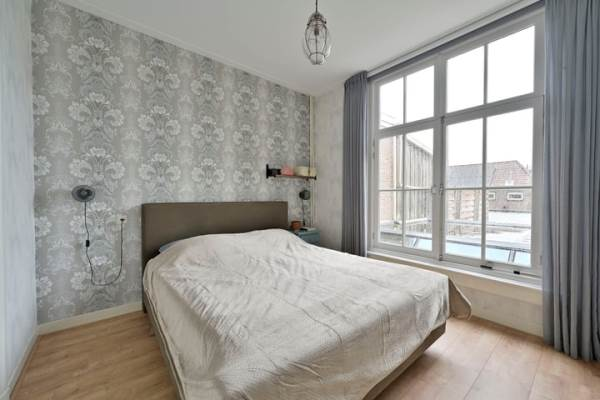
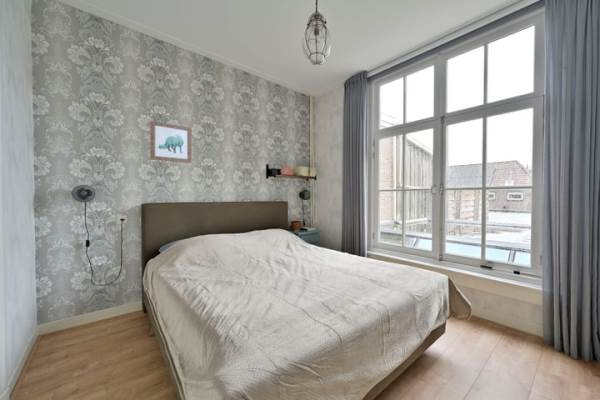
+ wall art (171, 143)
